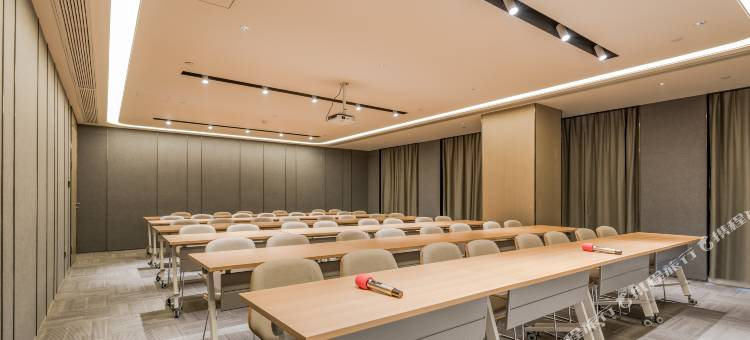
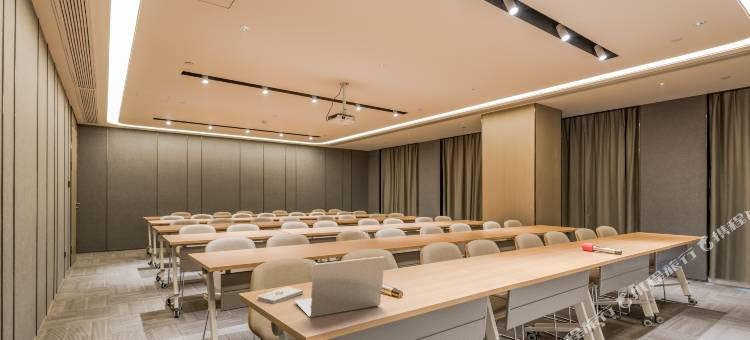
+ laptop (338, 279)
+ notepad (280, 294)
